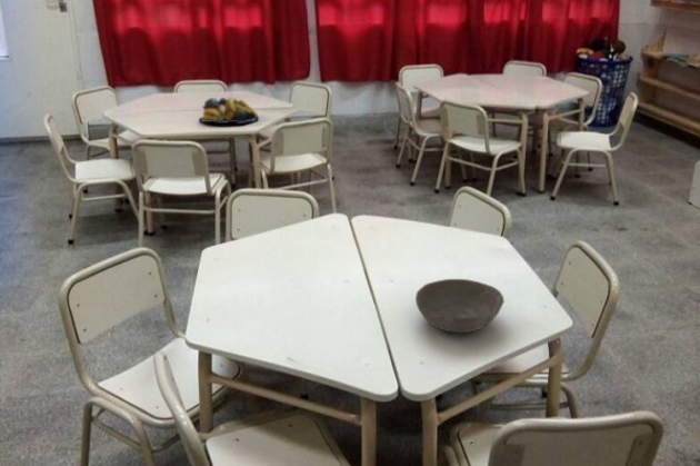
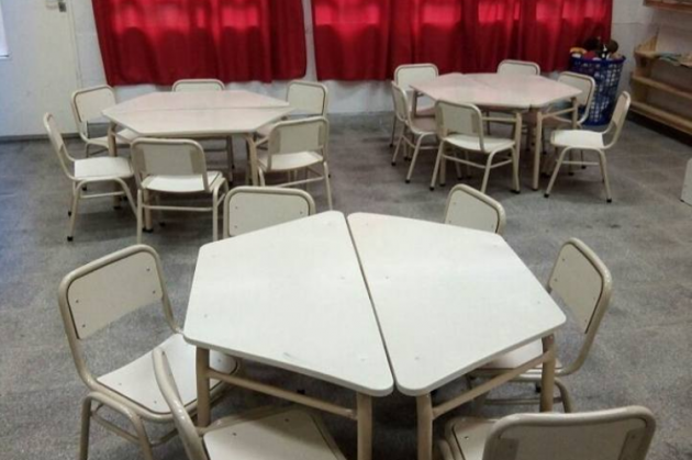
- fruit bowl (228, 108)
- bowl (458, 309)
